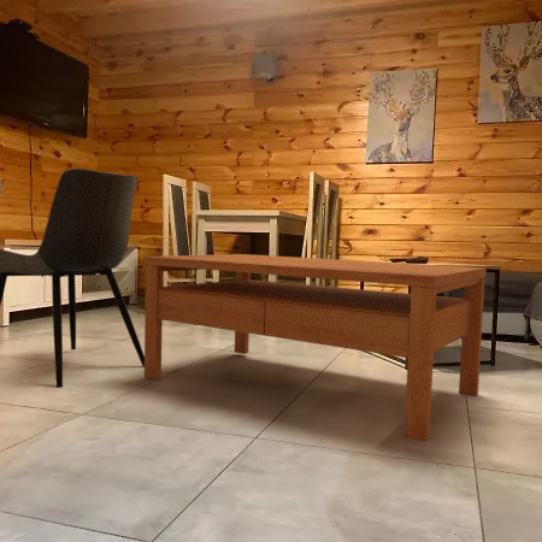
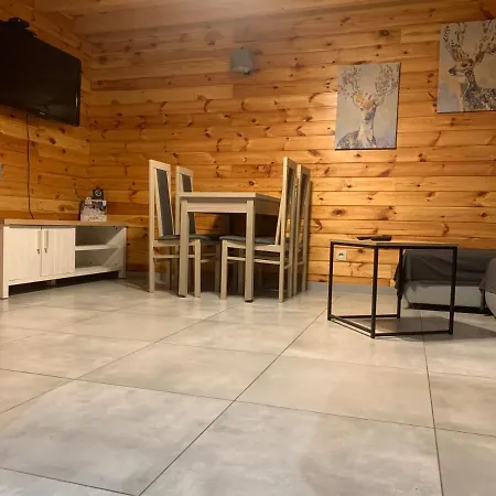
- coffee table (308, 324)
- dining chair (65, 271)
